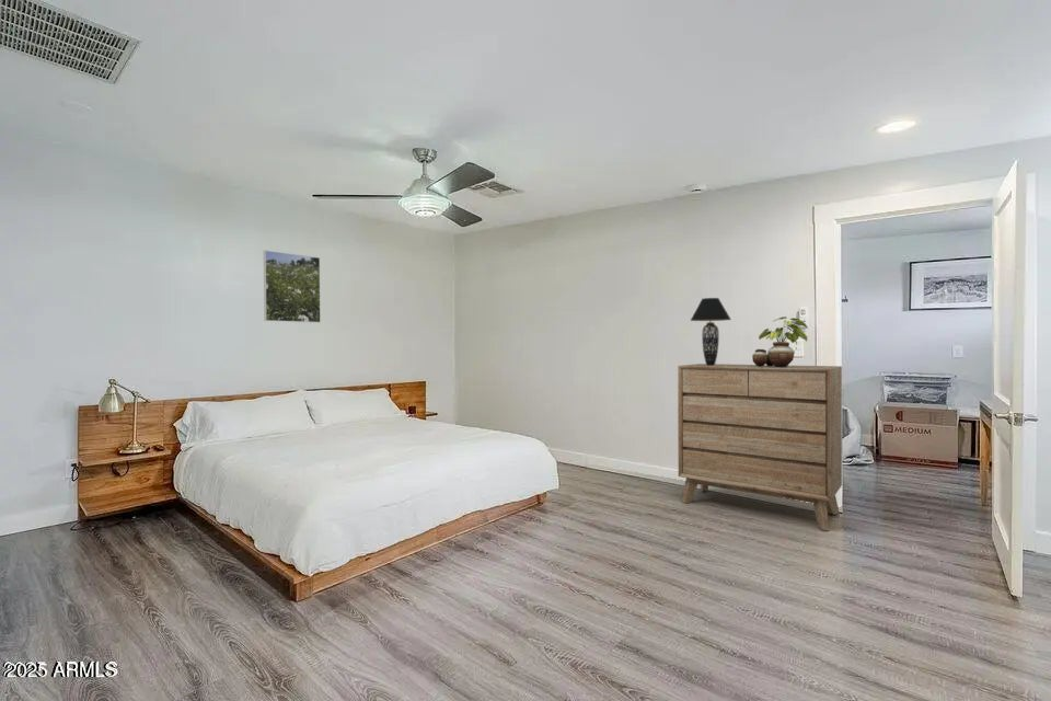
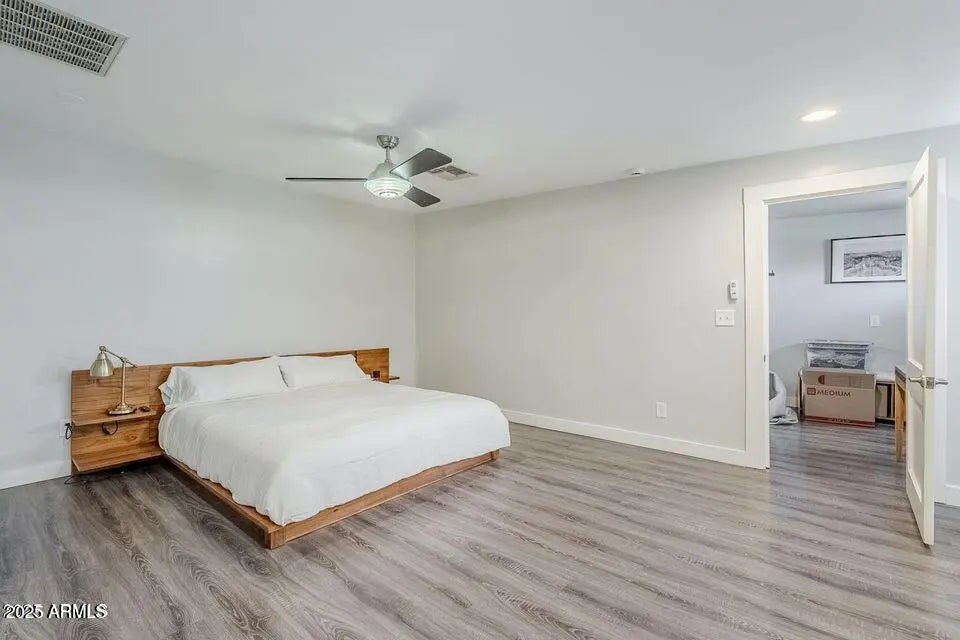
- potted plant (779, 341)
- table lamp (709, 331)
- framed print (292, 287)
- dresser (757, 437)
